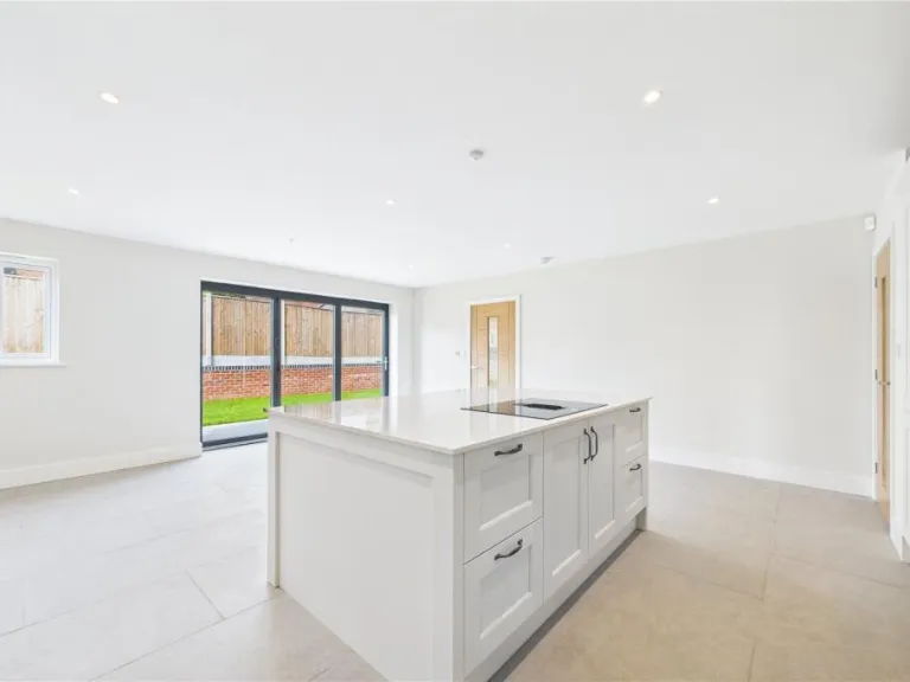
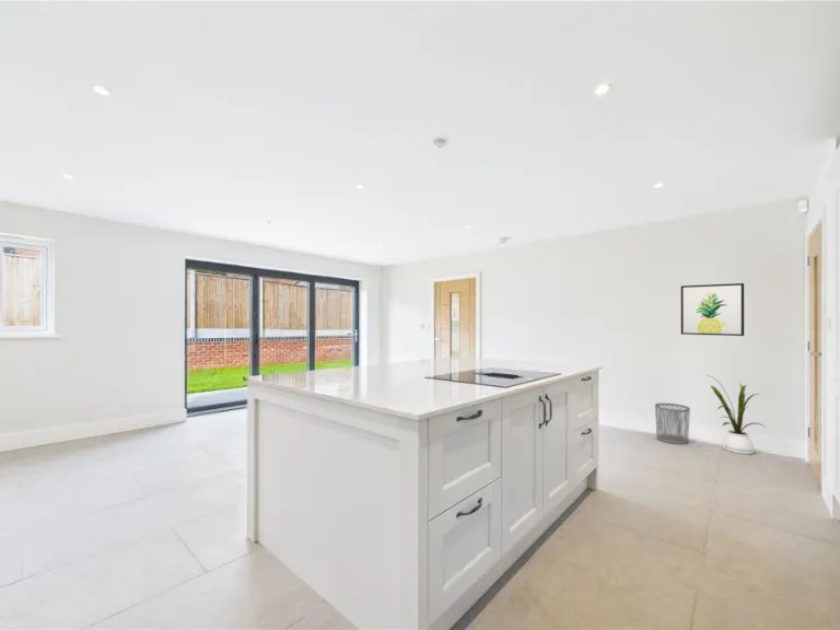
+ waste bin (672, 422)
+ wall art (711, 310)
+ house plant (734, 412)
